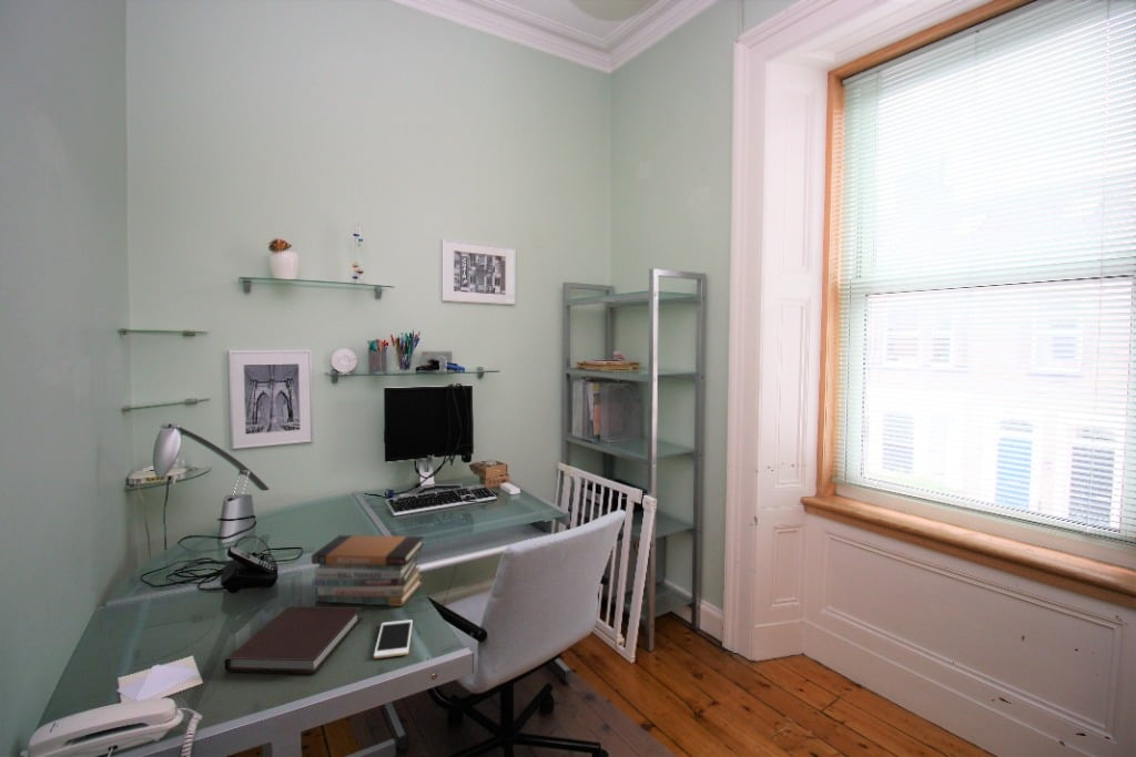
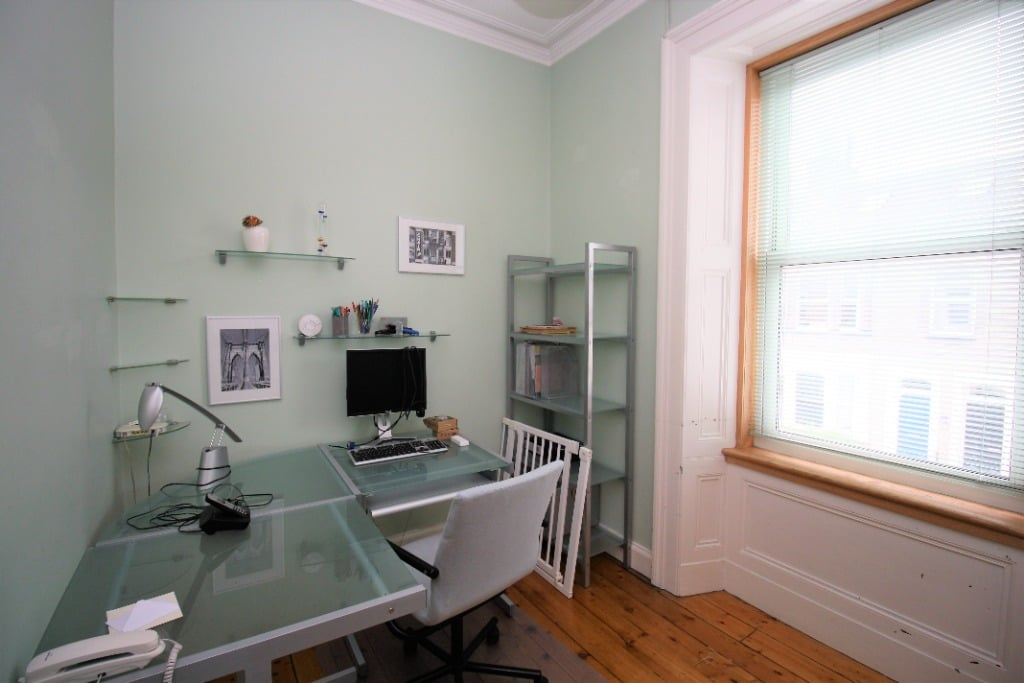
- book stack (369, 569)
- notebook (300, 636)
- cell phone (394, 637)
